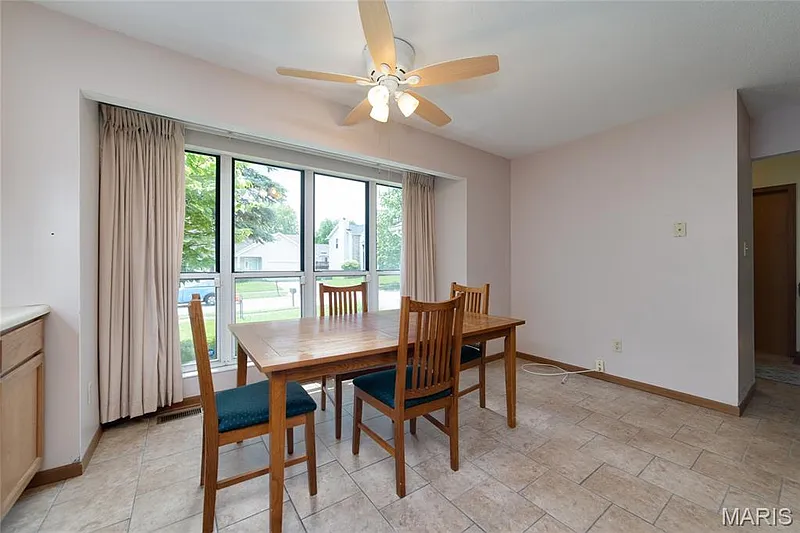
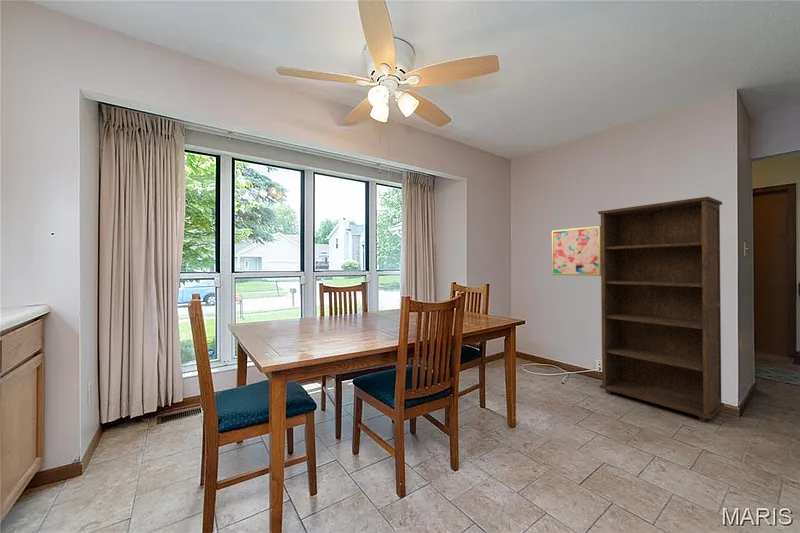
+ wall art (575, 251)
+ bookcase (656, 304)
